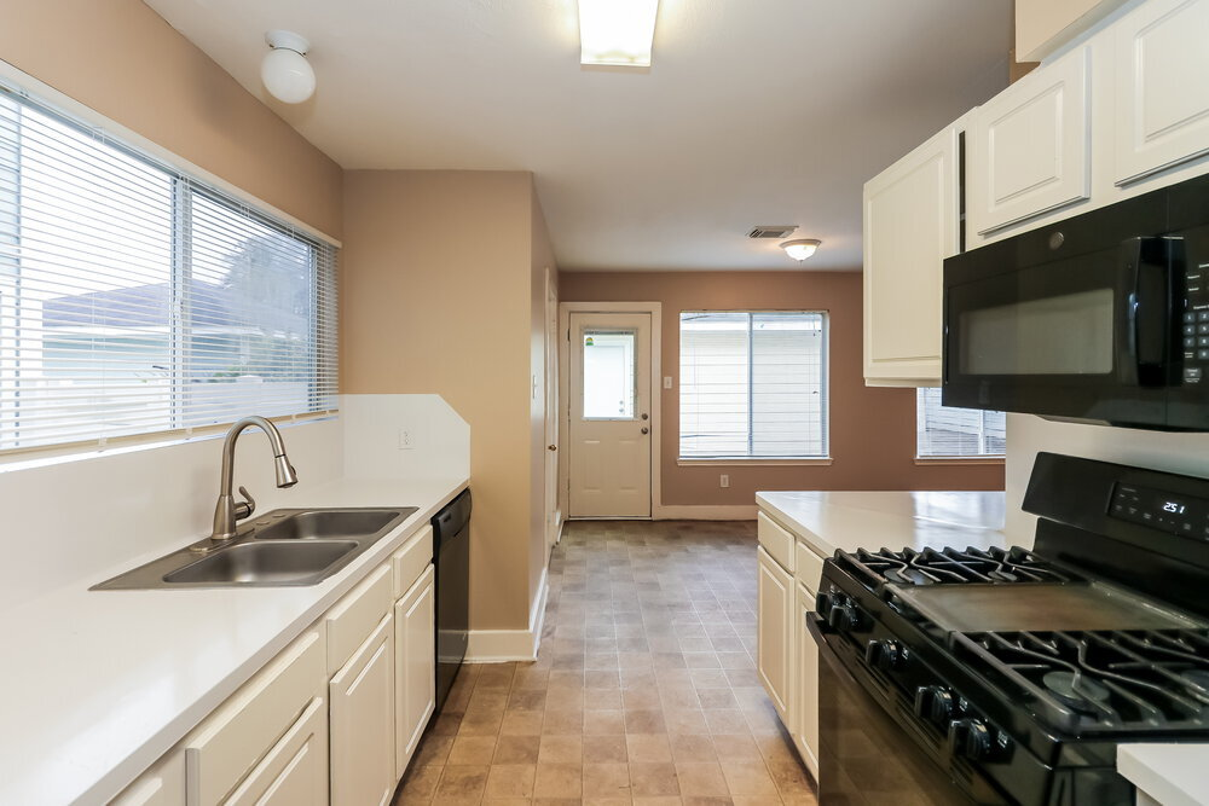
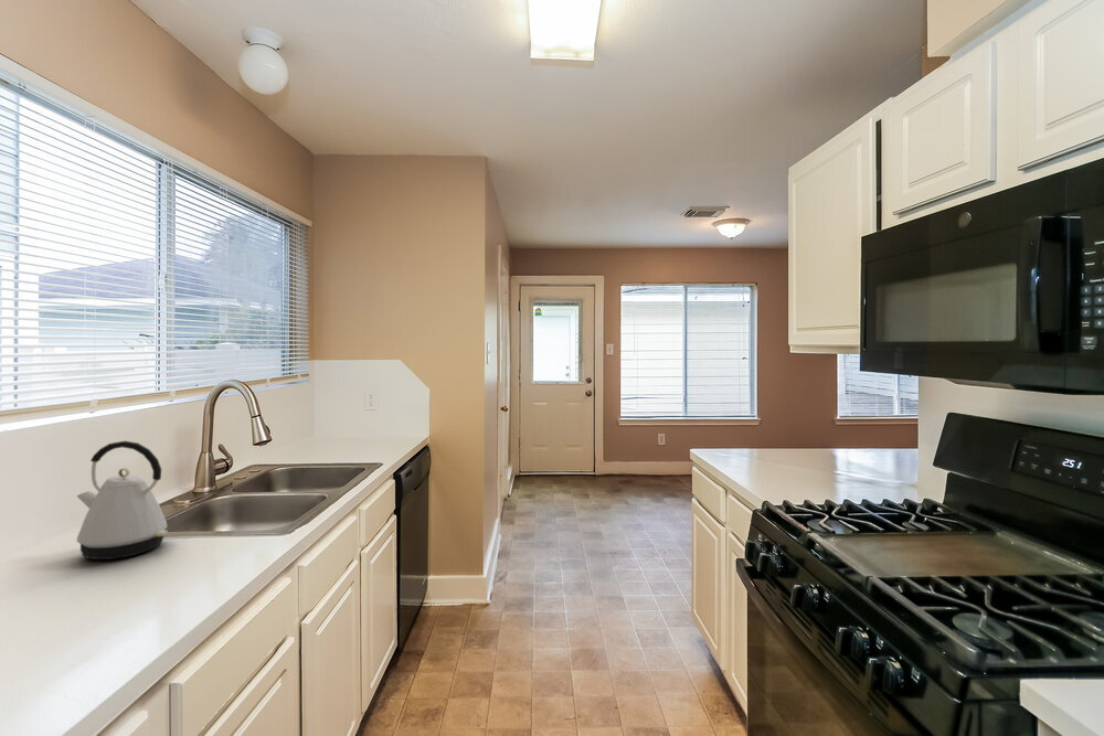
+ kettle (121, 495)
